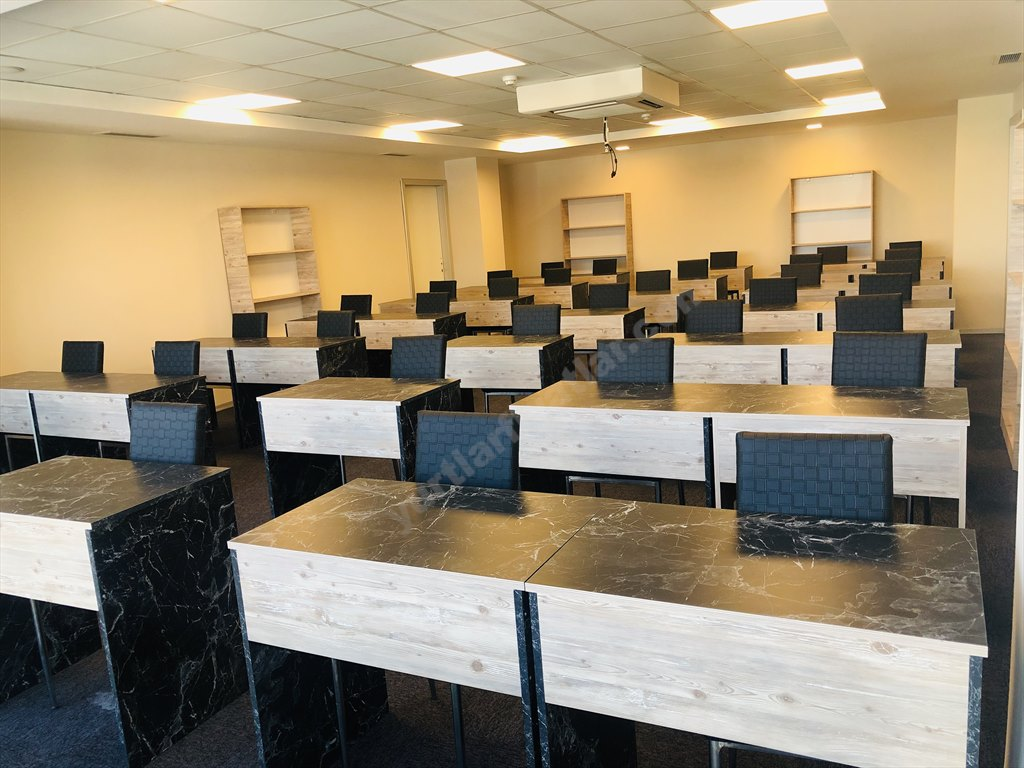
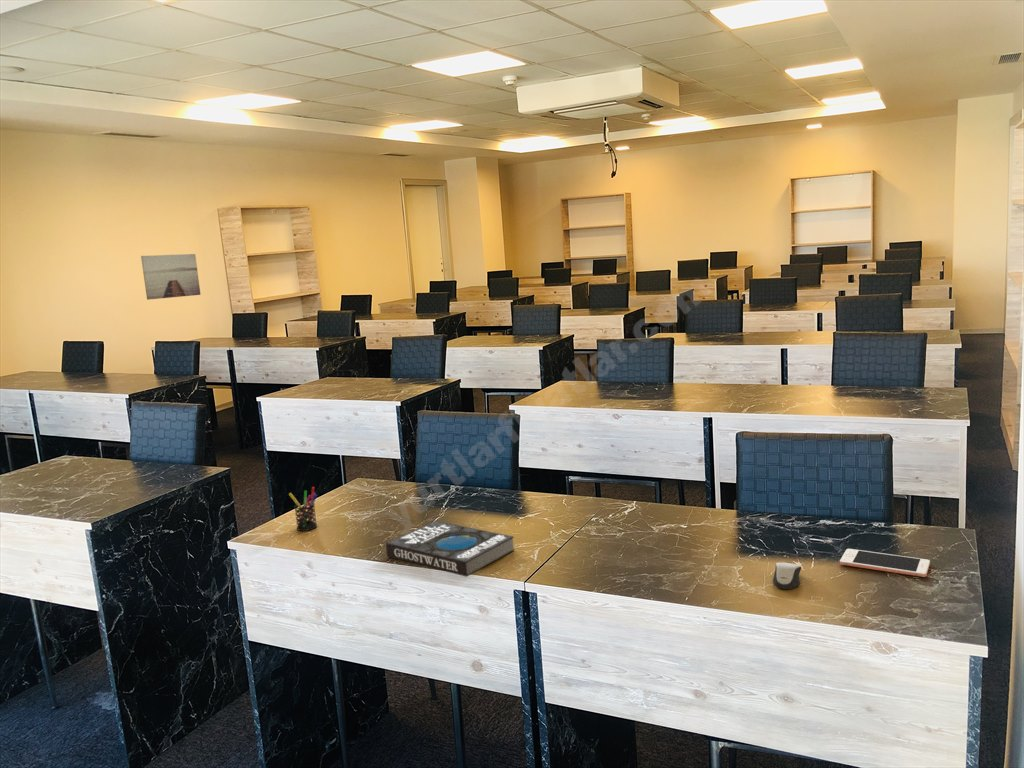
+ book (449, 546)
+ pen holder (306, 507)
+ cell phone (884, 562)
+ computer mouse (787, 571)
+ wall art (171, 276)
